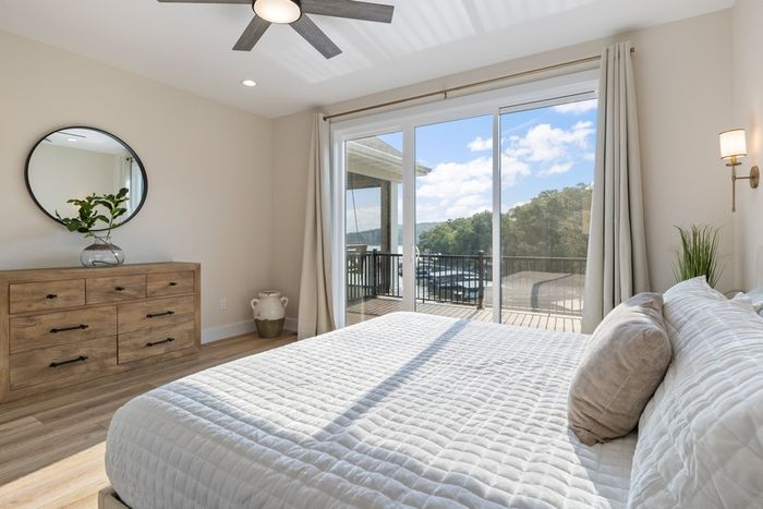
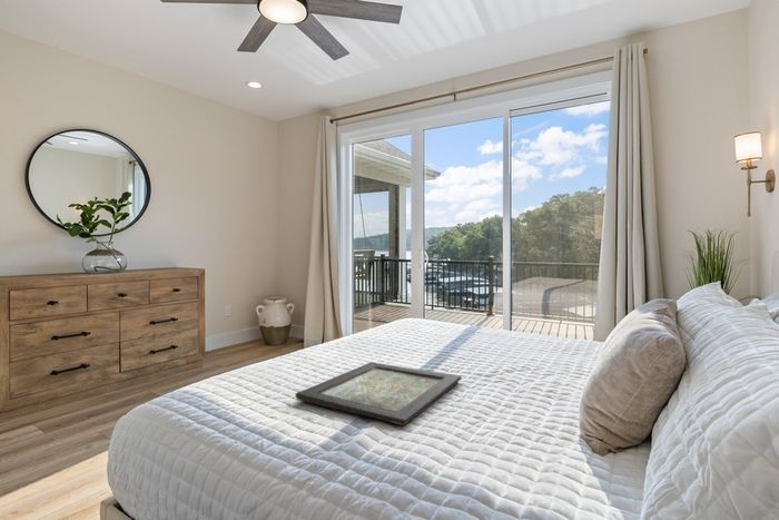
+ tray (384, 386)
